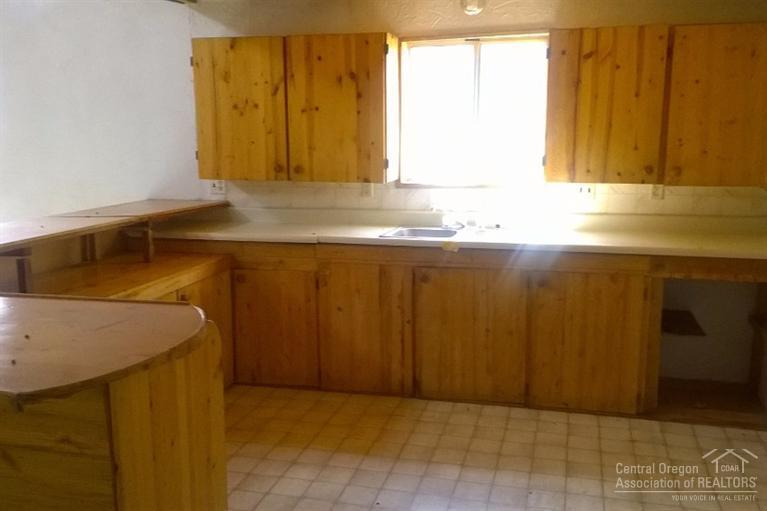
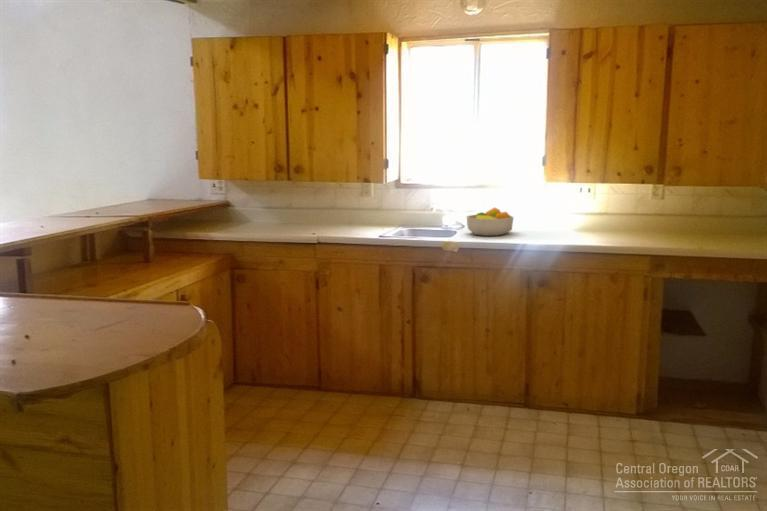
+ fruit bowl (489, 221)
